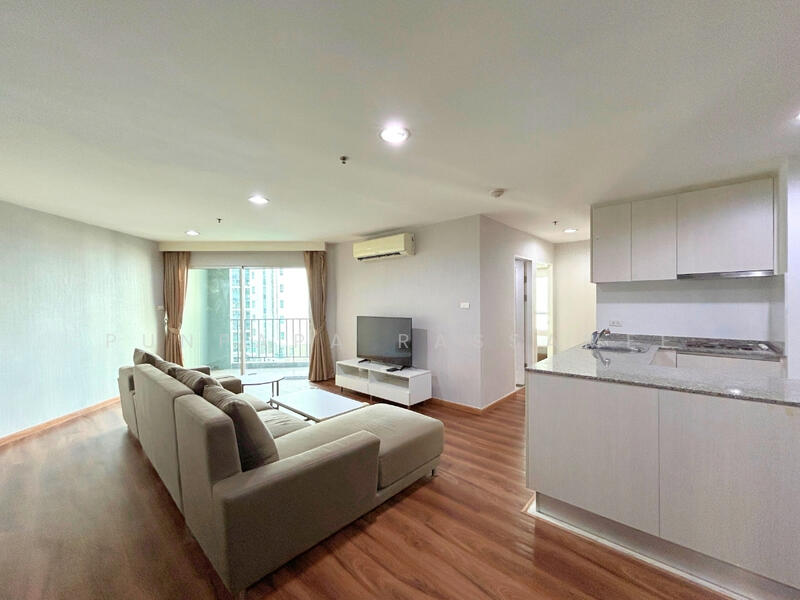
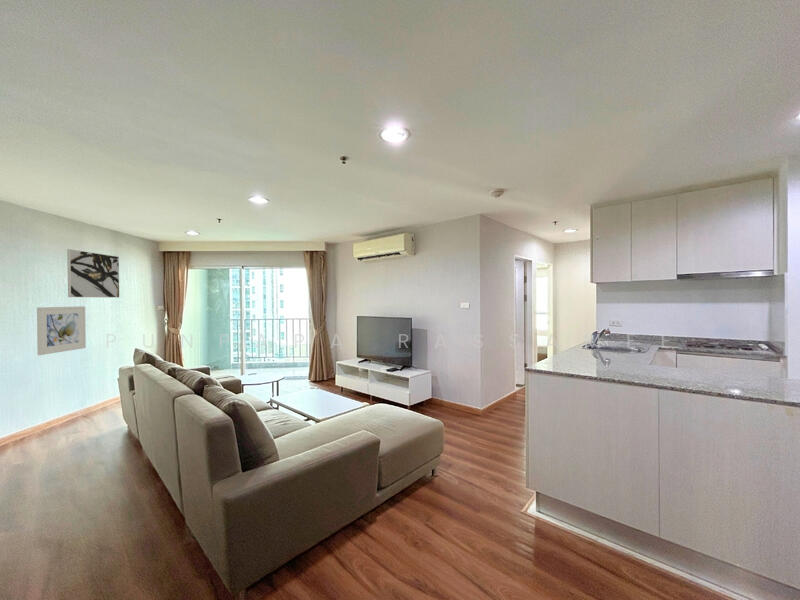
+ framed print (63, 329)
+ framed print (95, 275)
